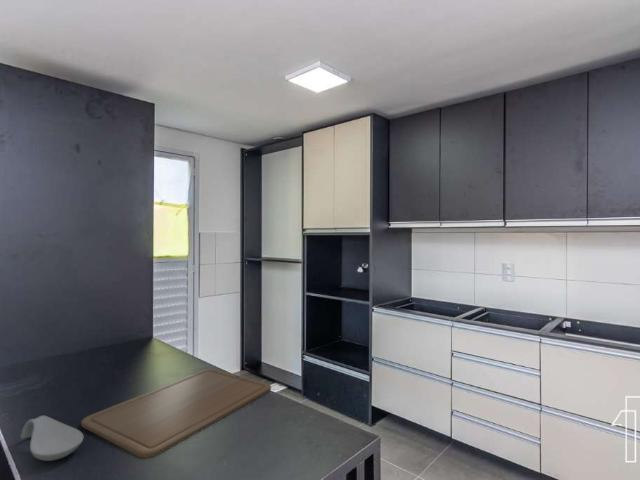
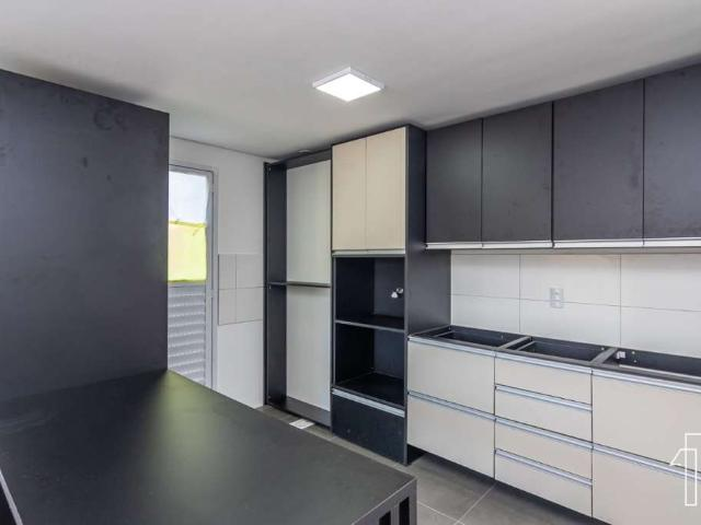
- chopping board (186, 402)
- spoon rest (47, 435)
